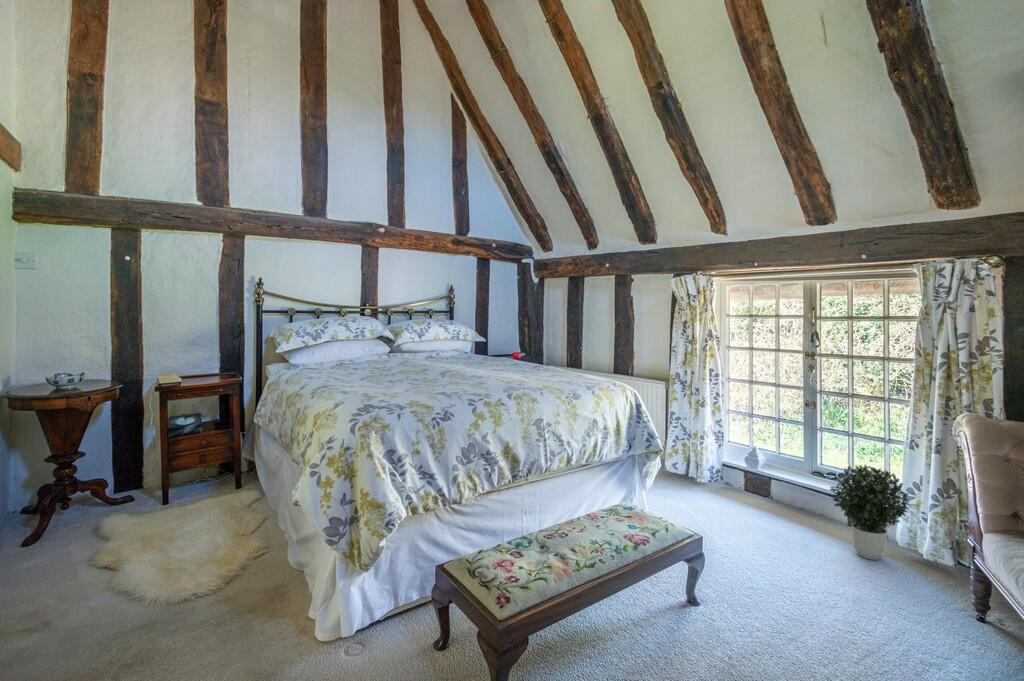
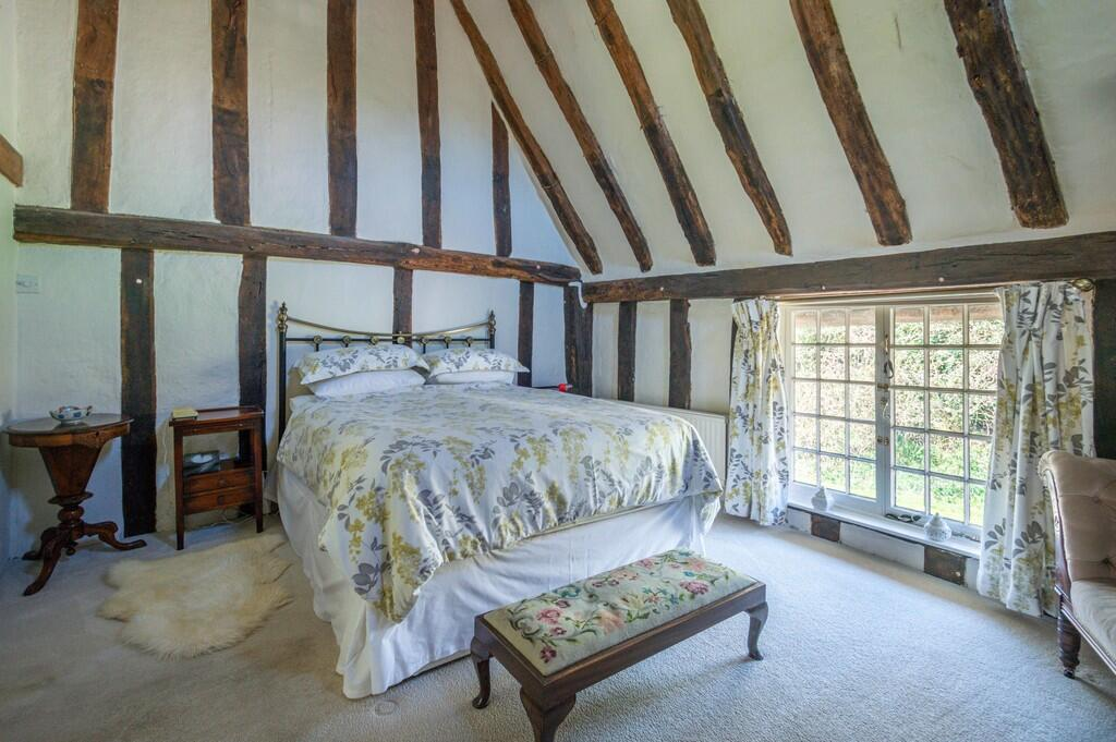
- potted plant (870, 511)
